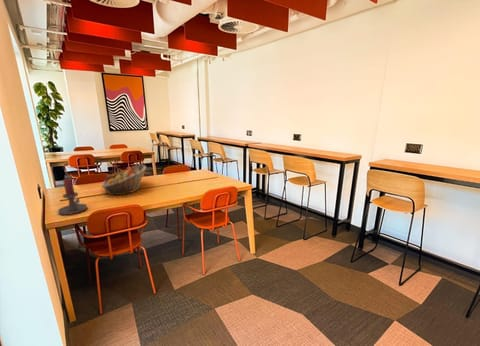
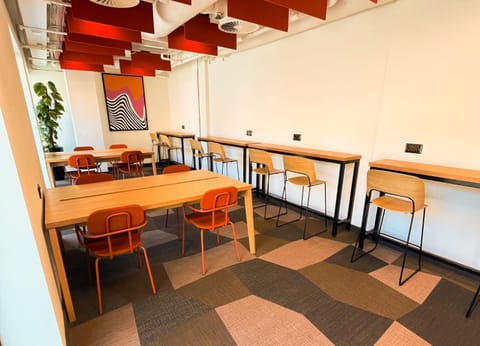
- fruit basket (125, 178)
- candle holder (71, 193)
